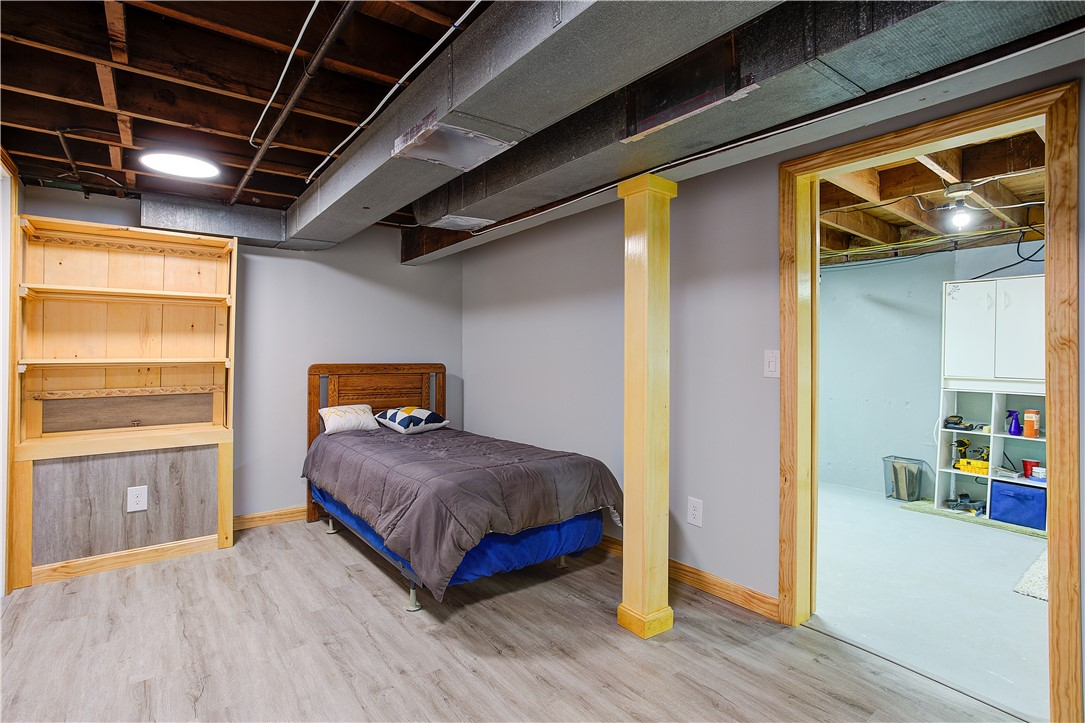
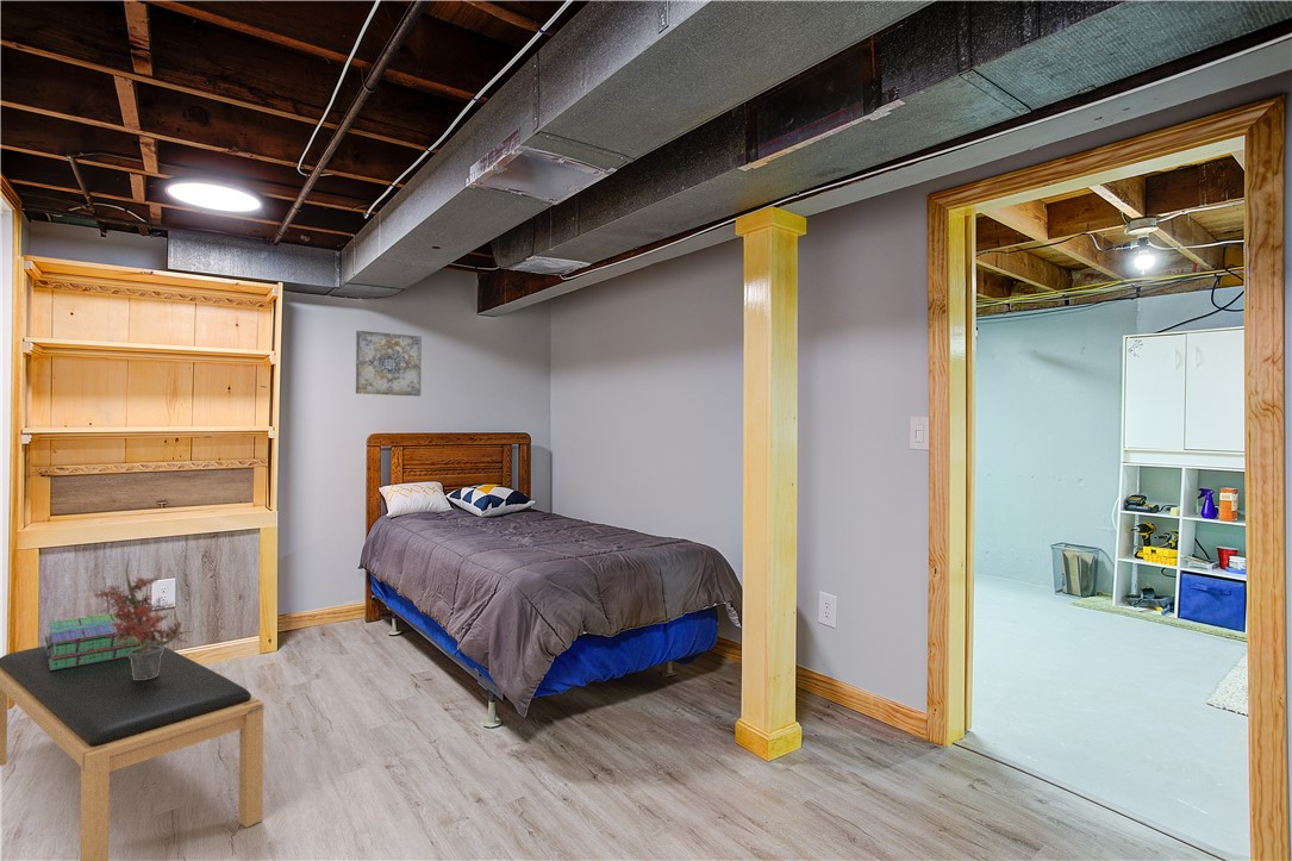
+ potted plant (141, 616)
+ stack of books (96, 637)
+ wall art (388, 363)
+ bench (114, 729)
